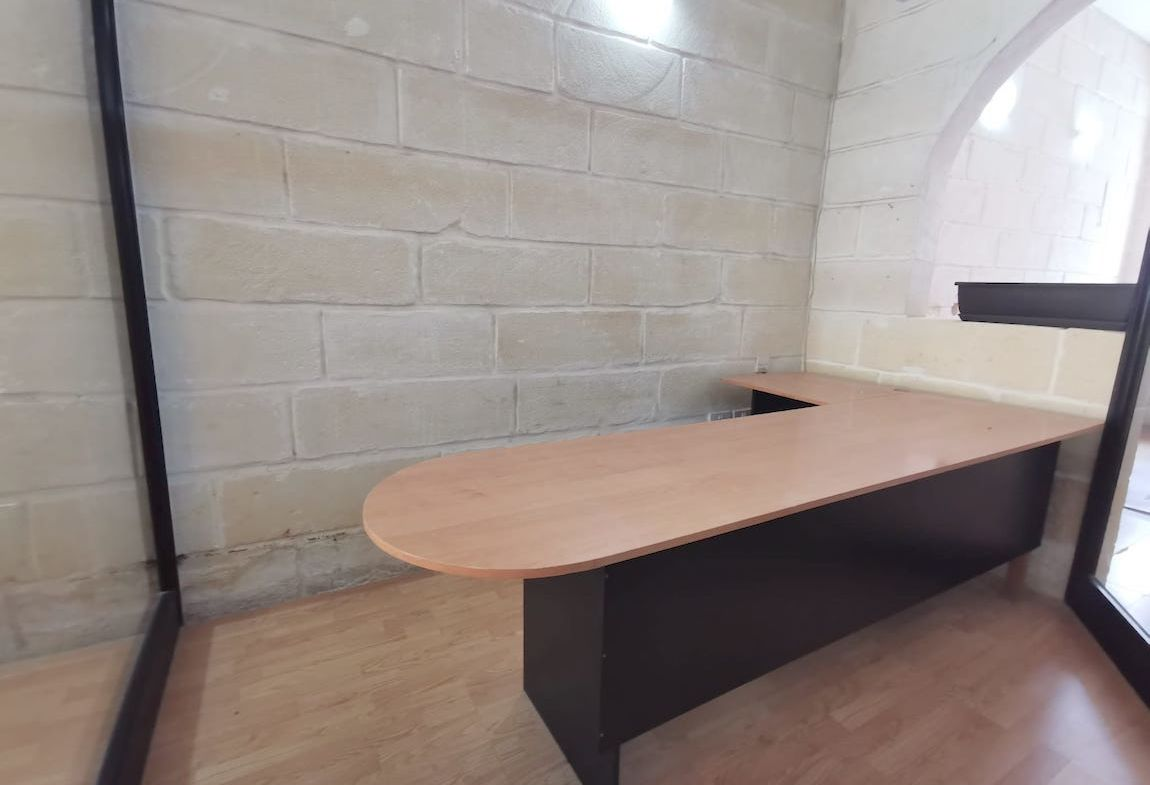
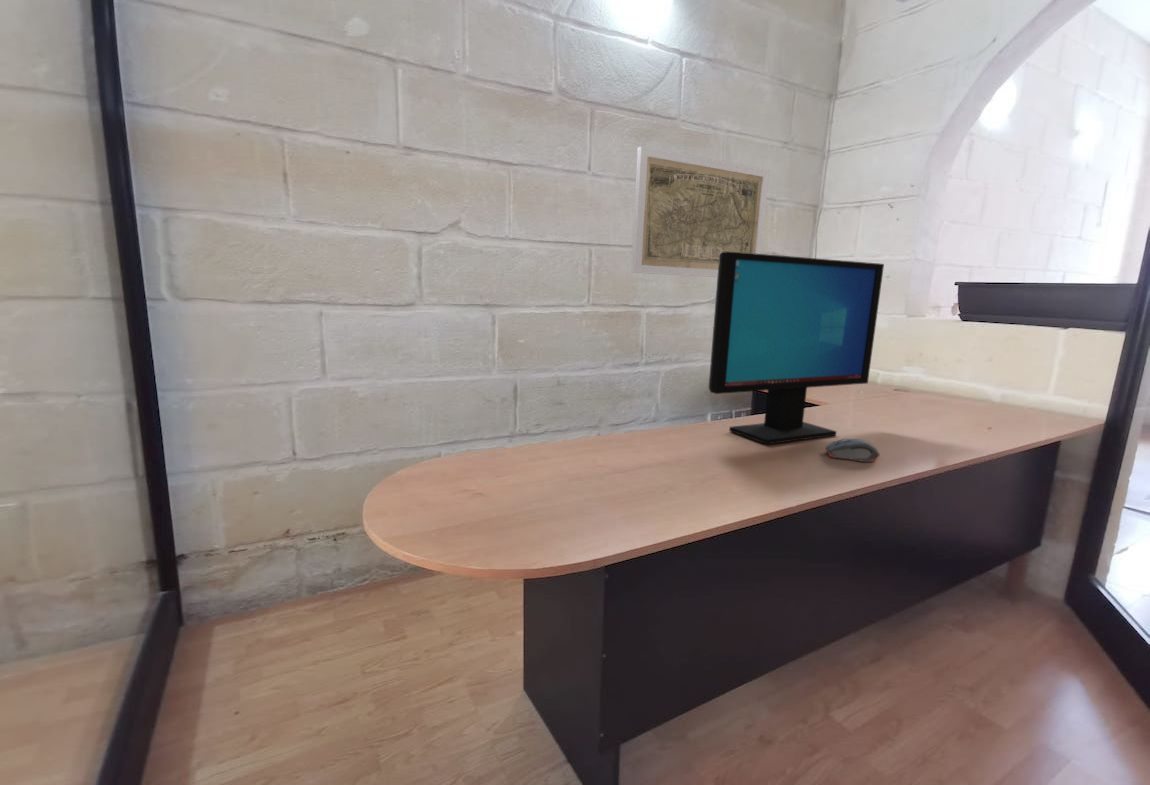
+ computer monitor (790, 348)
+ map (703, 219)
+ computer mouse (852, 448)
